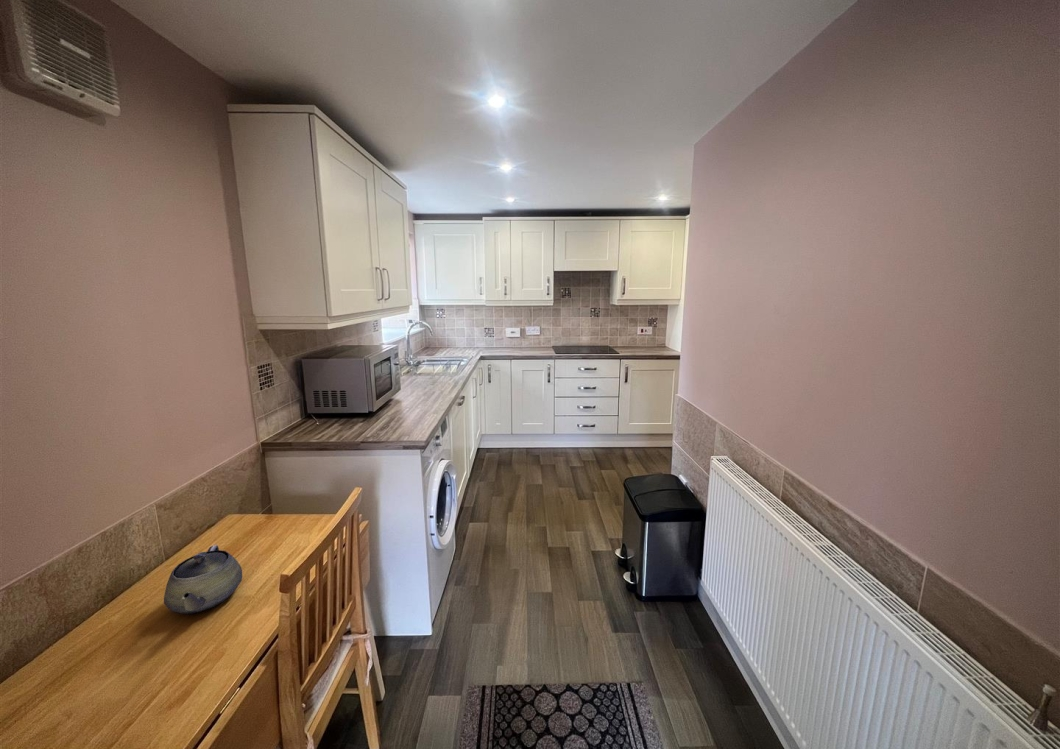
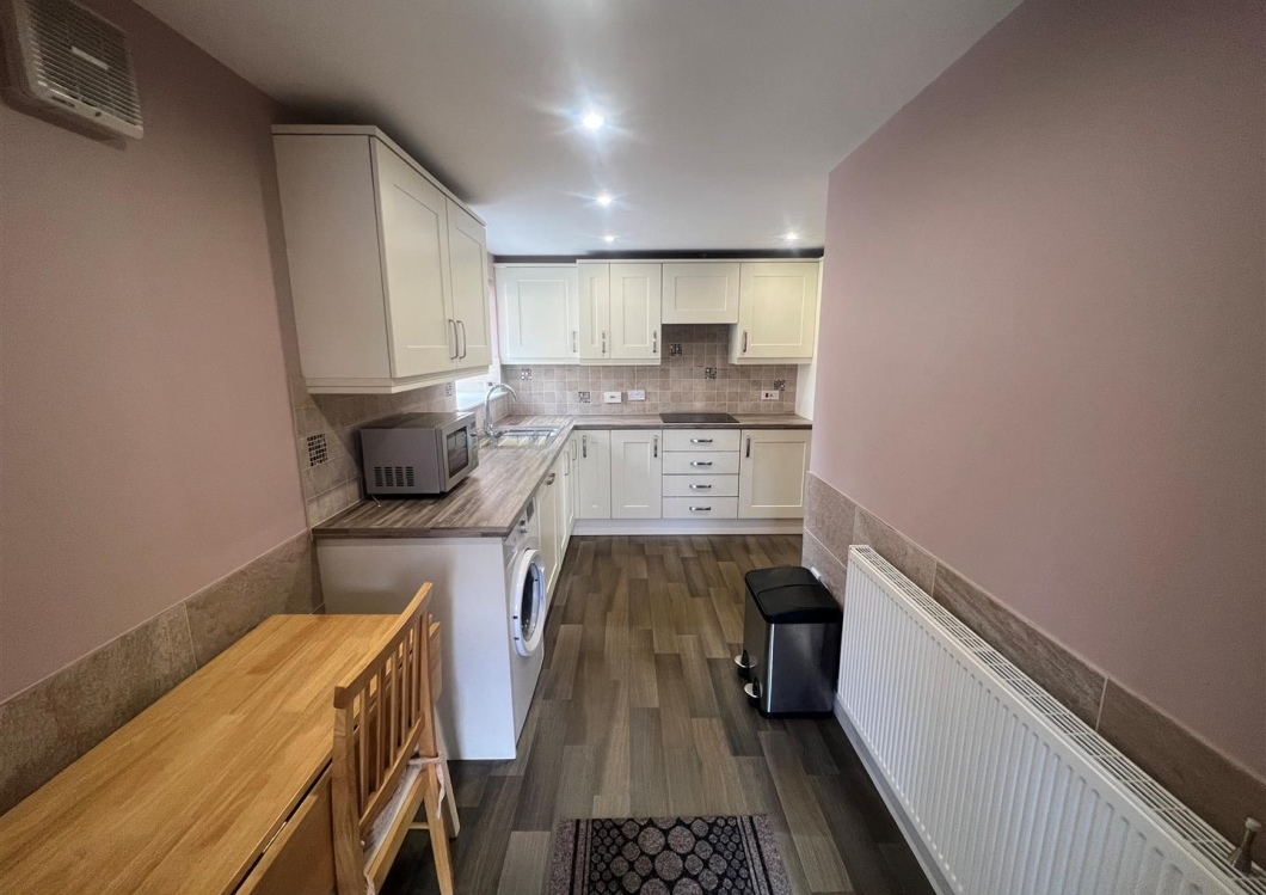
- teapot (202, 578)
